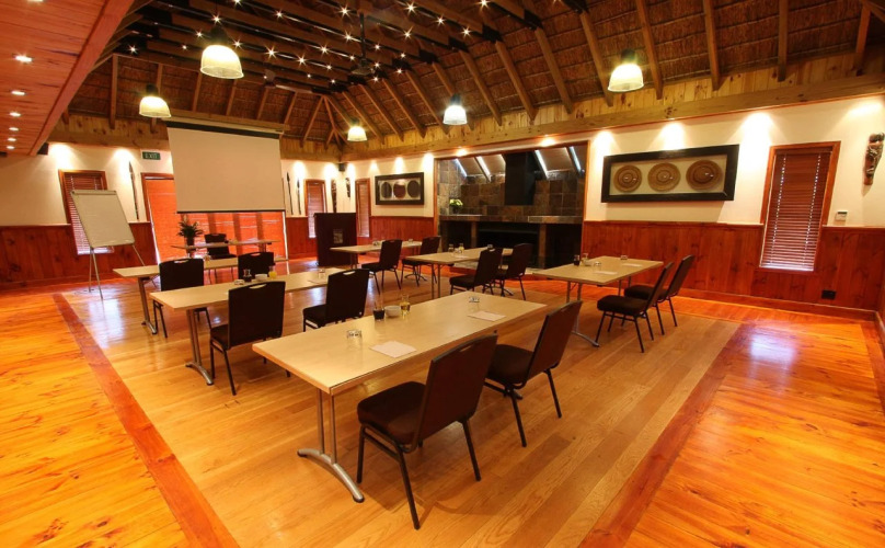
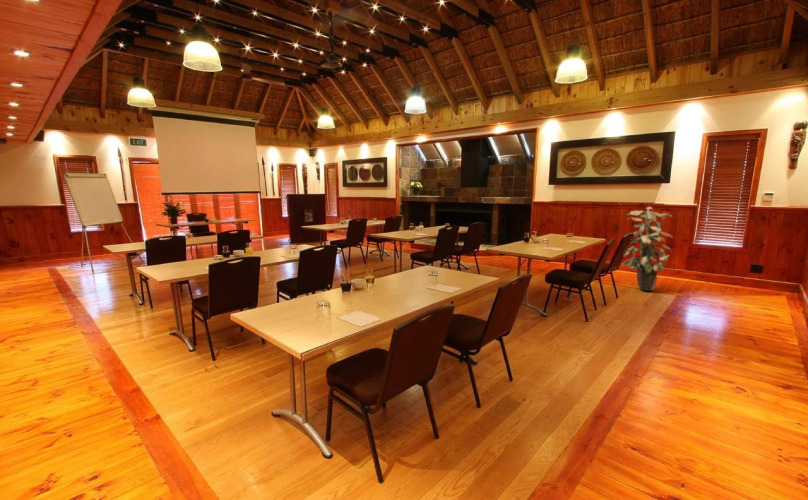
+ indoor plant (645, 248)
